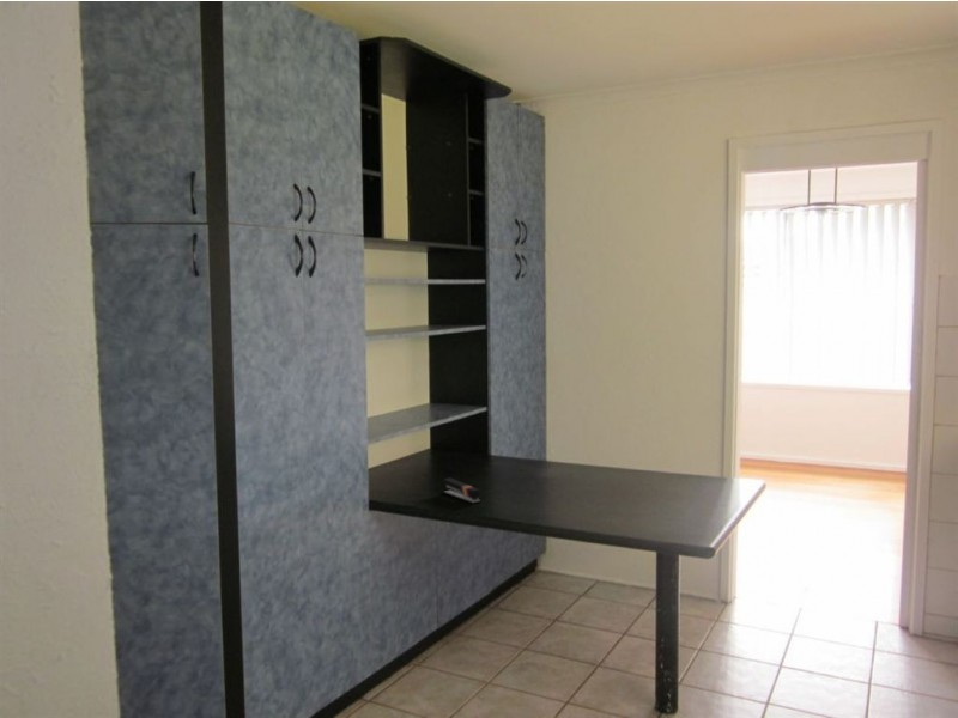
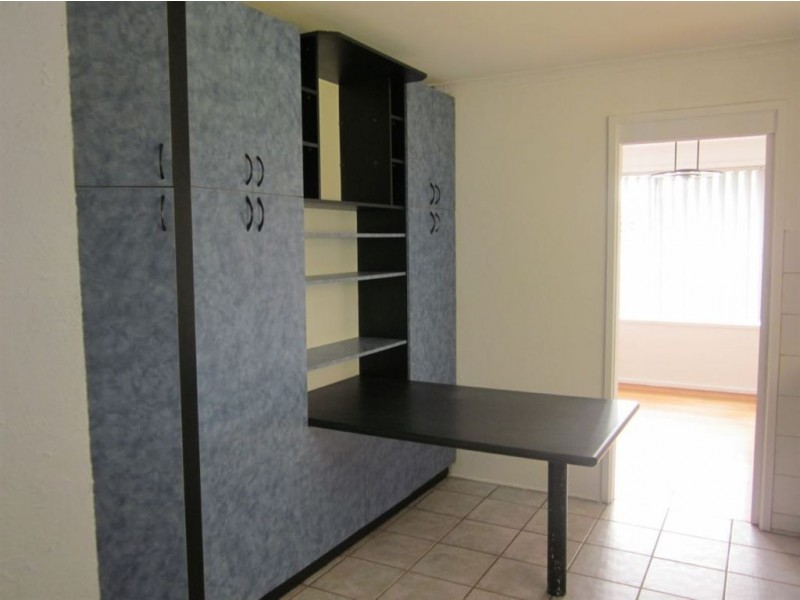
- stapler (461, 489)
